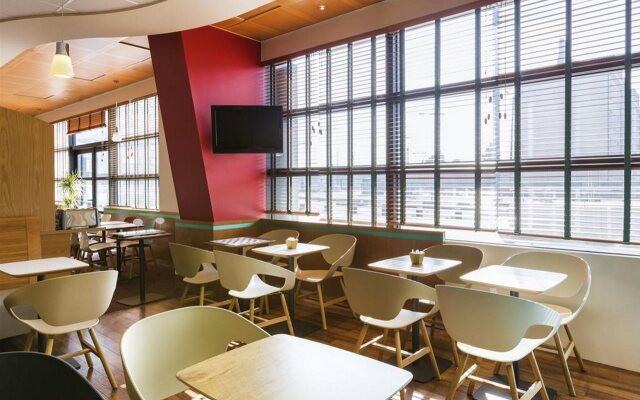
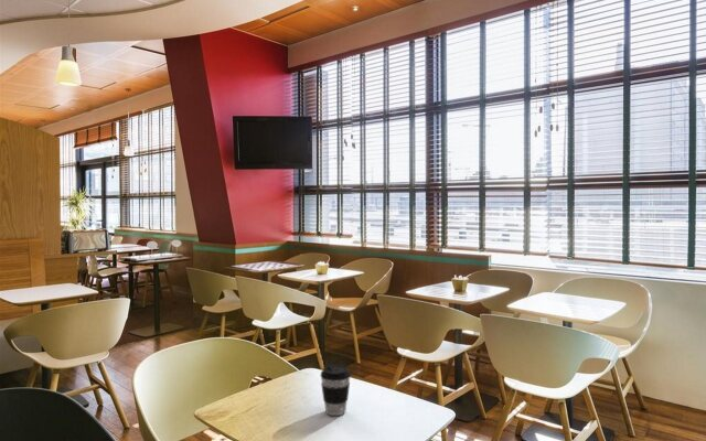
+ coffee cup (335, 390)
